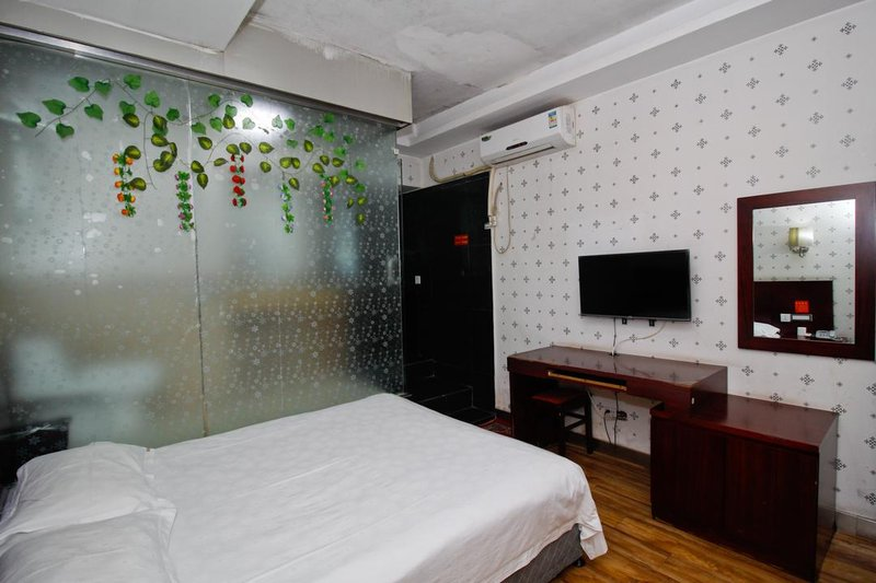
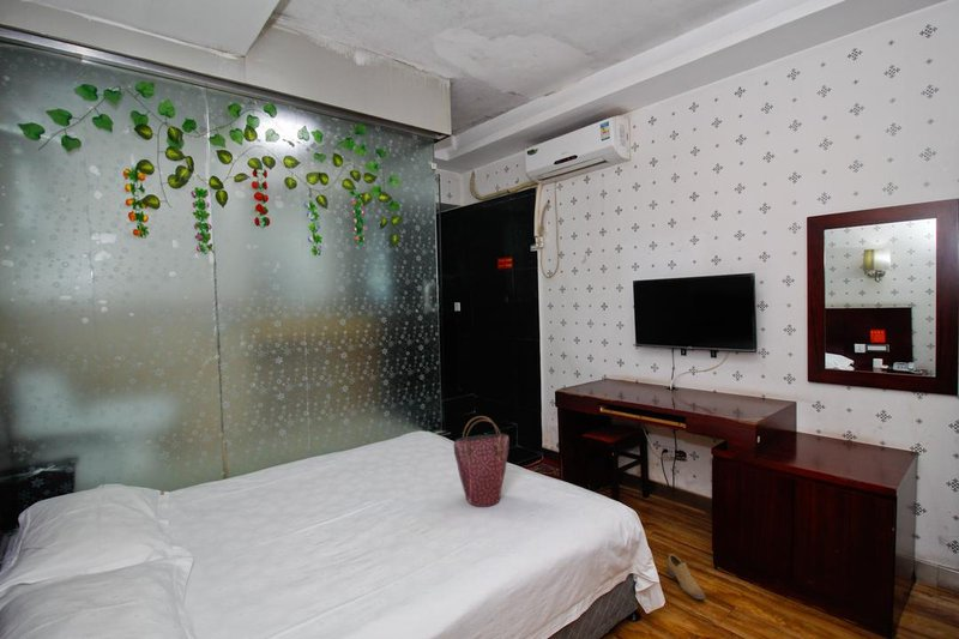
+ handbag (482, 458)
+ shoe (686, 574)
